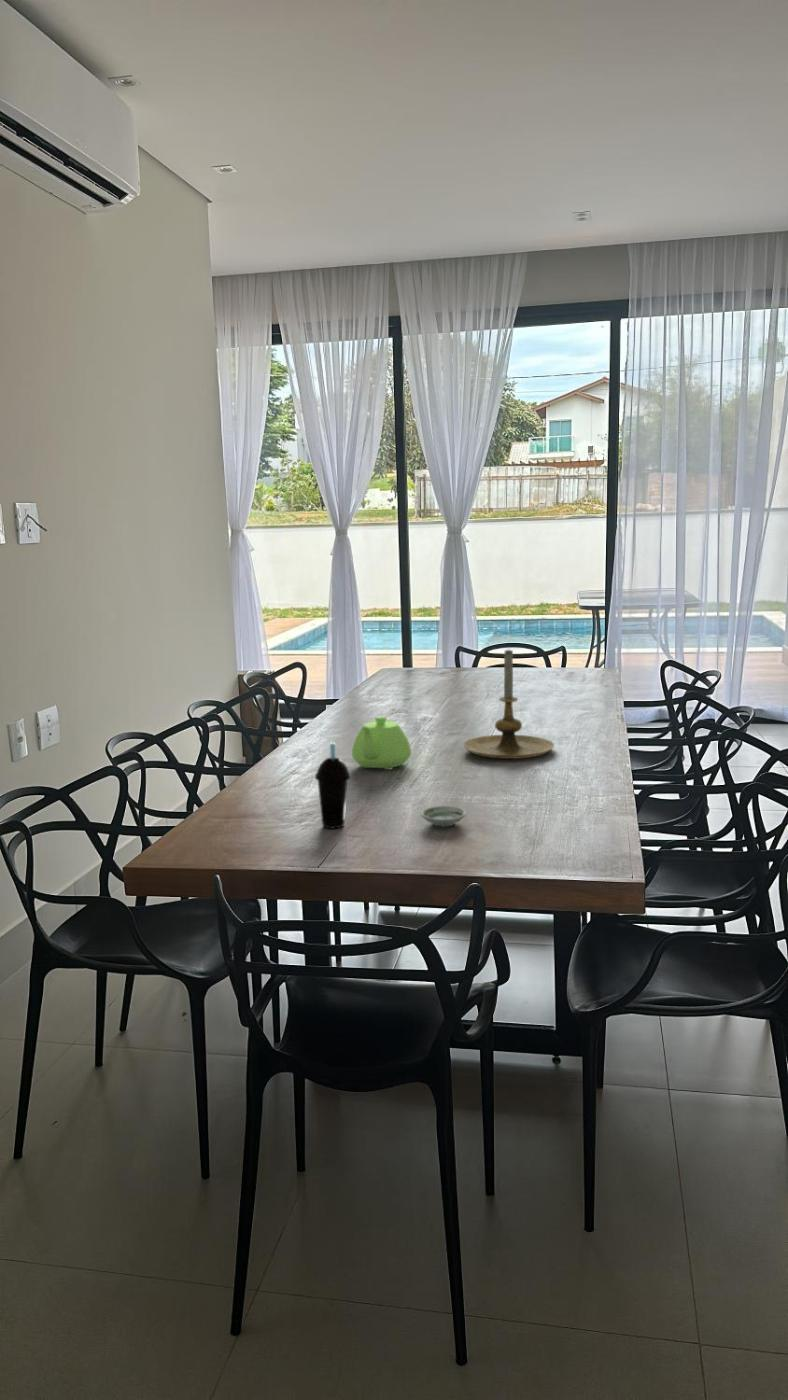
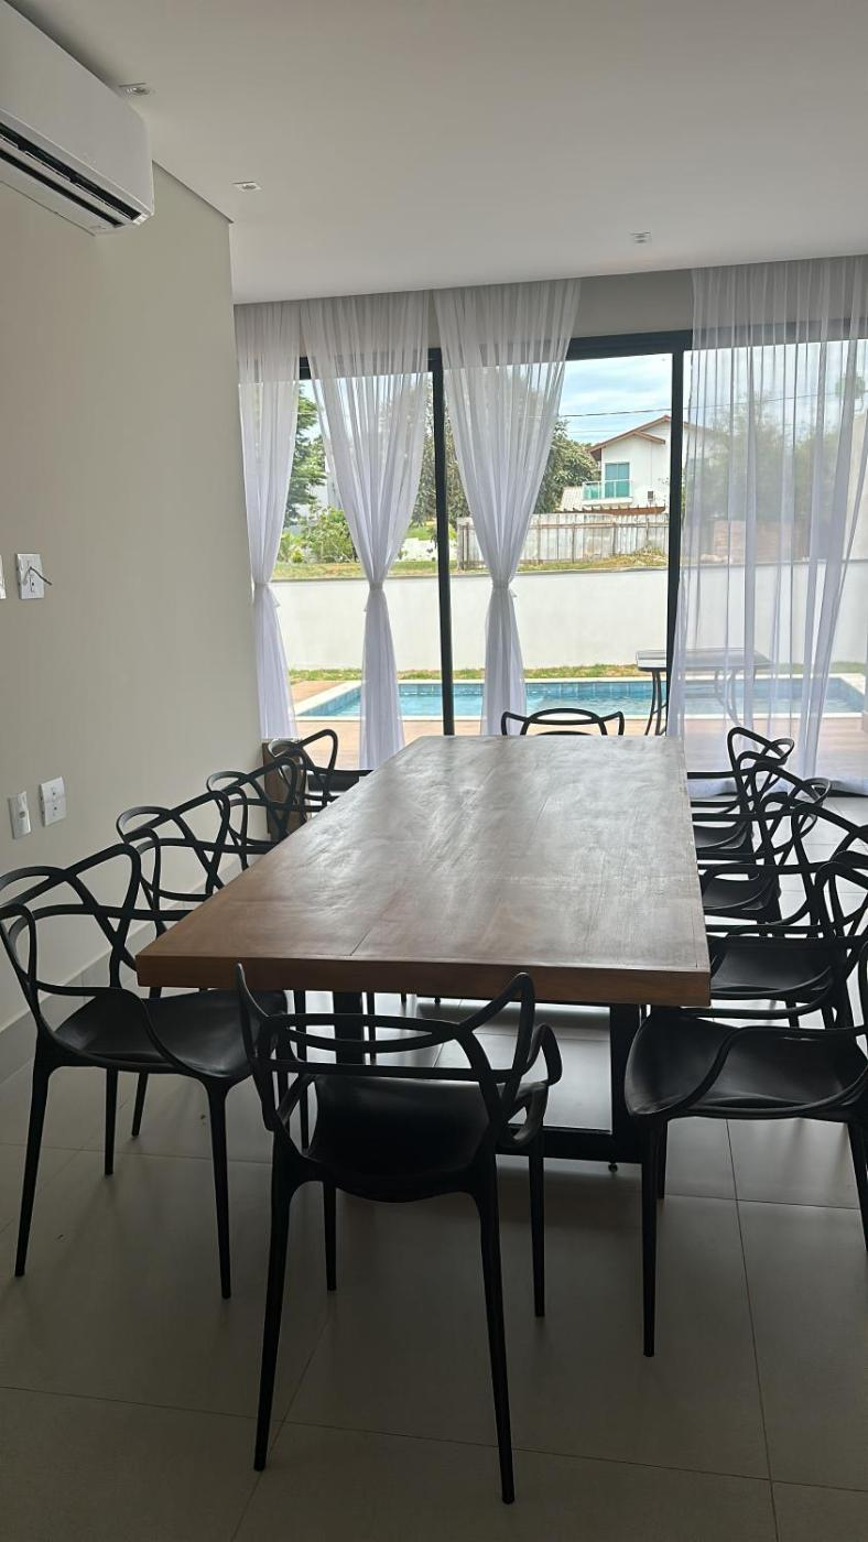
- teapot (379, 741)
- saucer (443, 817)
- candle holder (508, 700)
- cup (333, 784)
